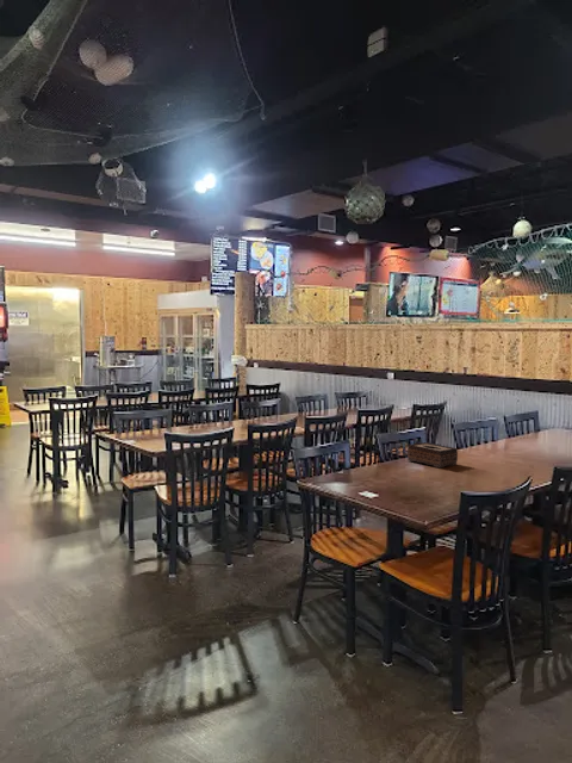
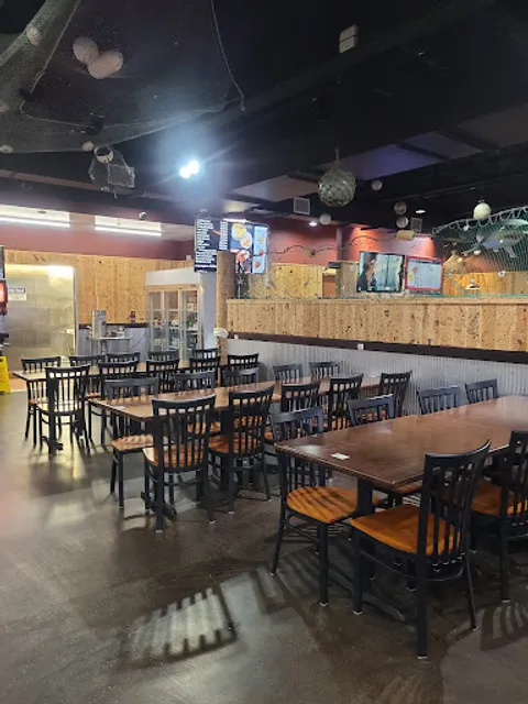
- tissue box (431, 454)
